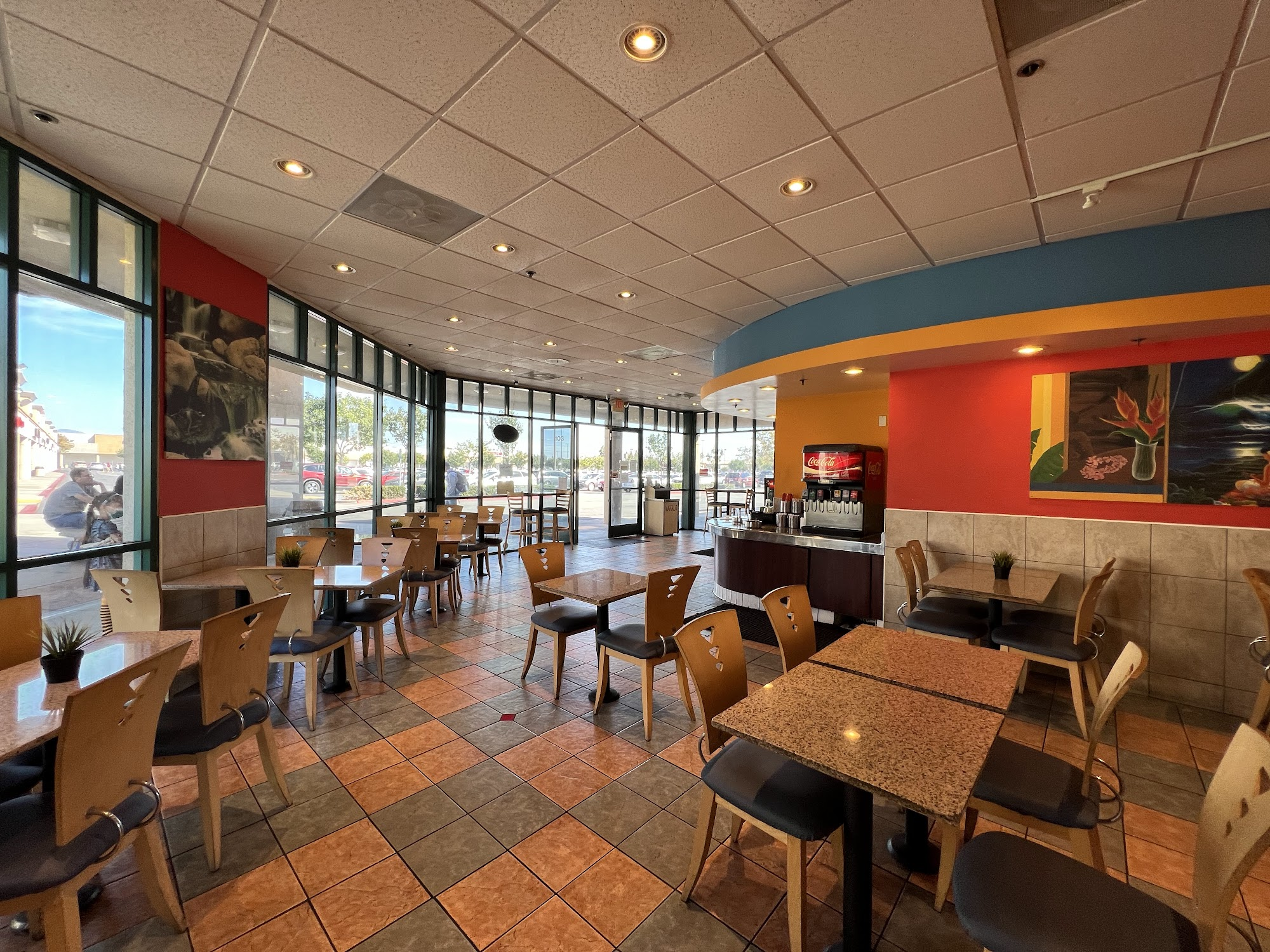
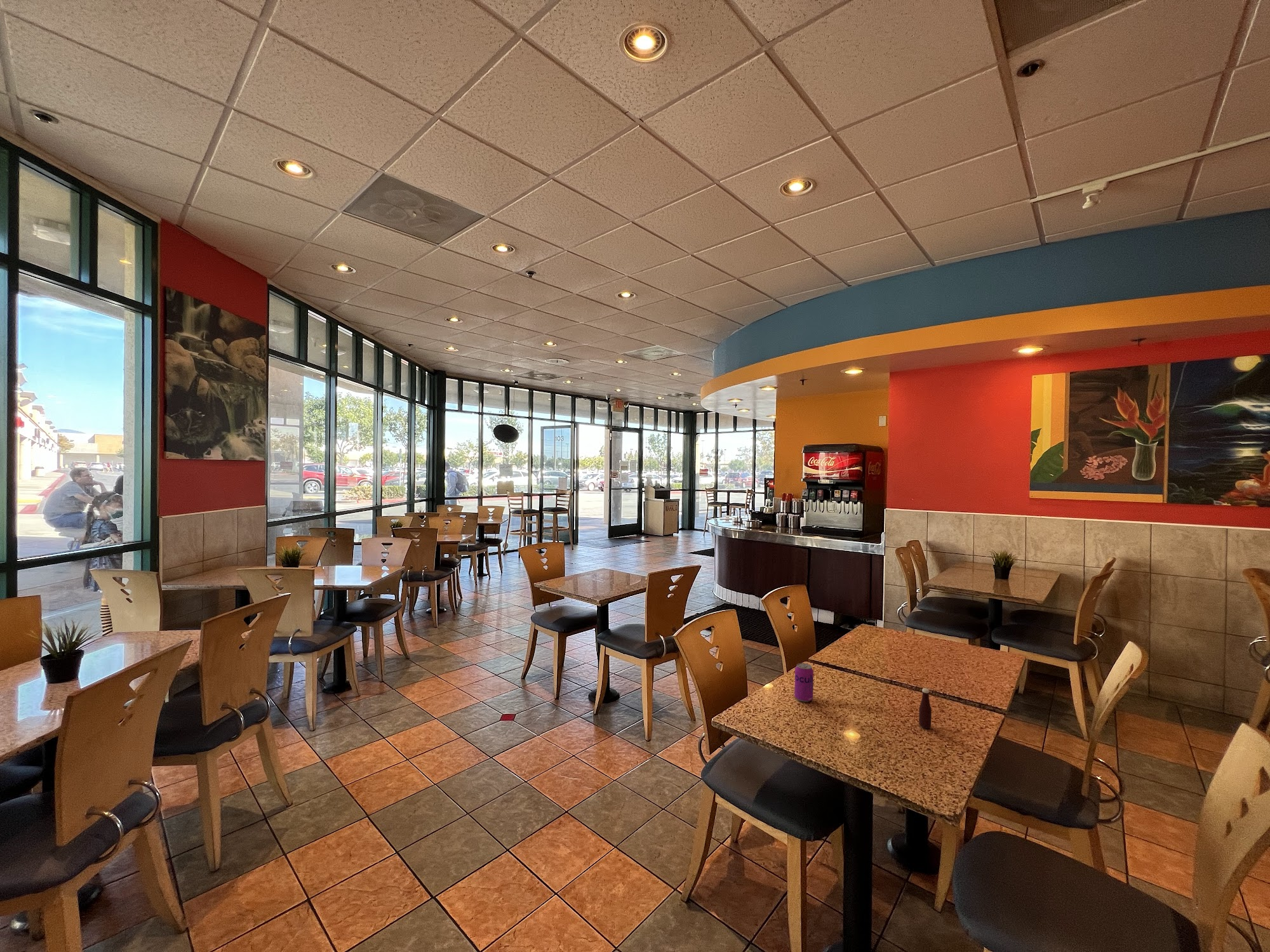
+ beverage can (804, 682)
+ tabasco sauce (925, 708)
